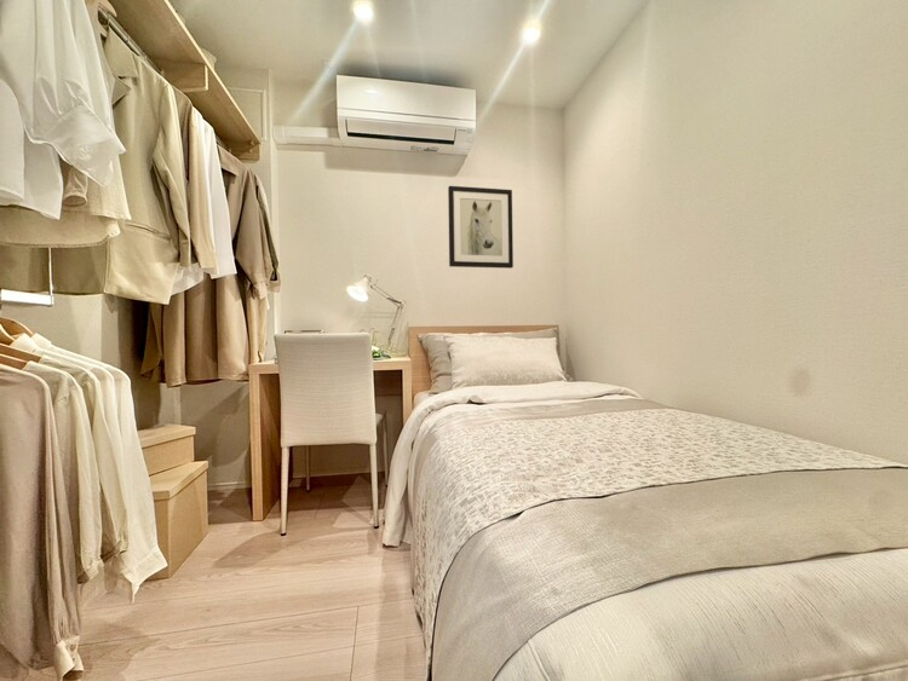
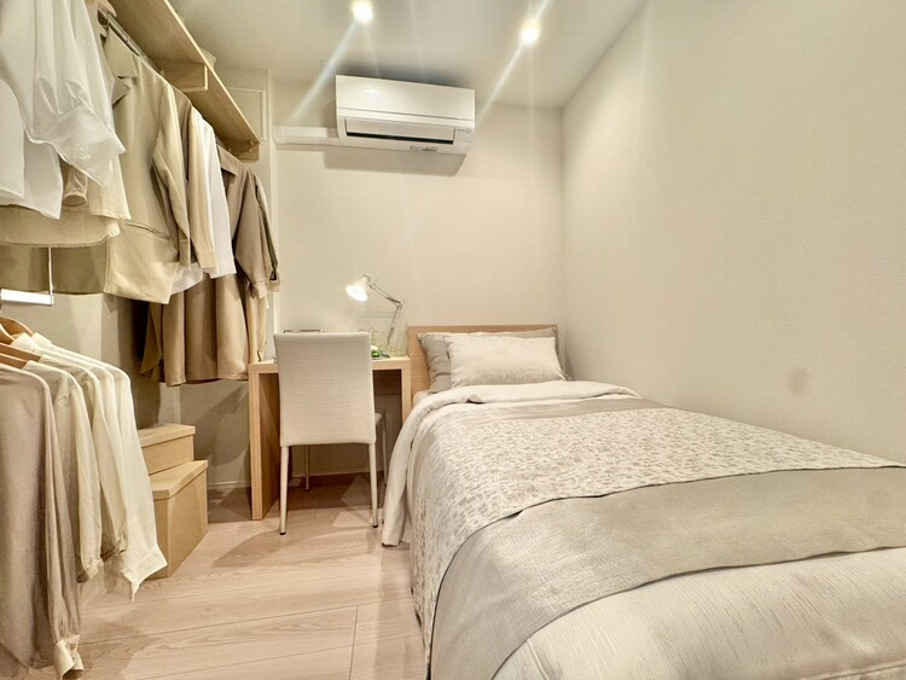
- wall art (481, 227)
